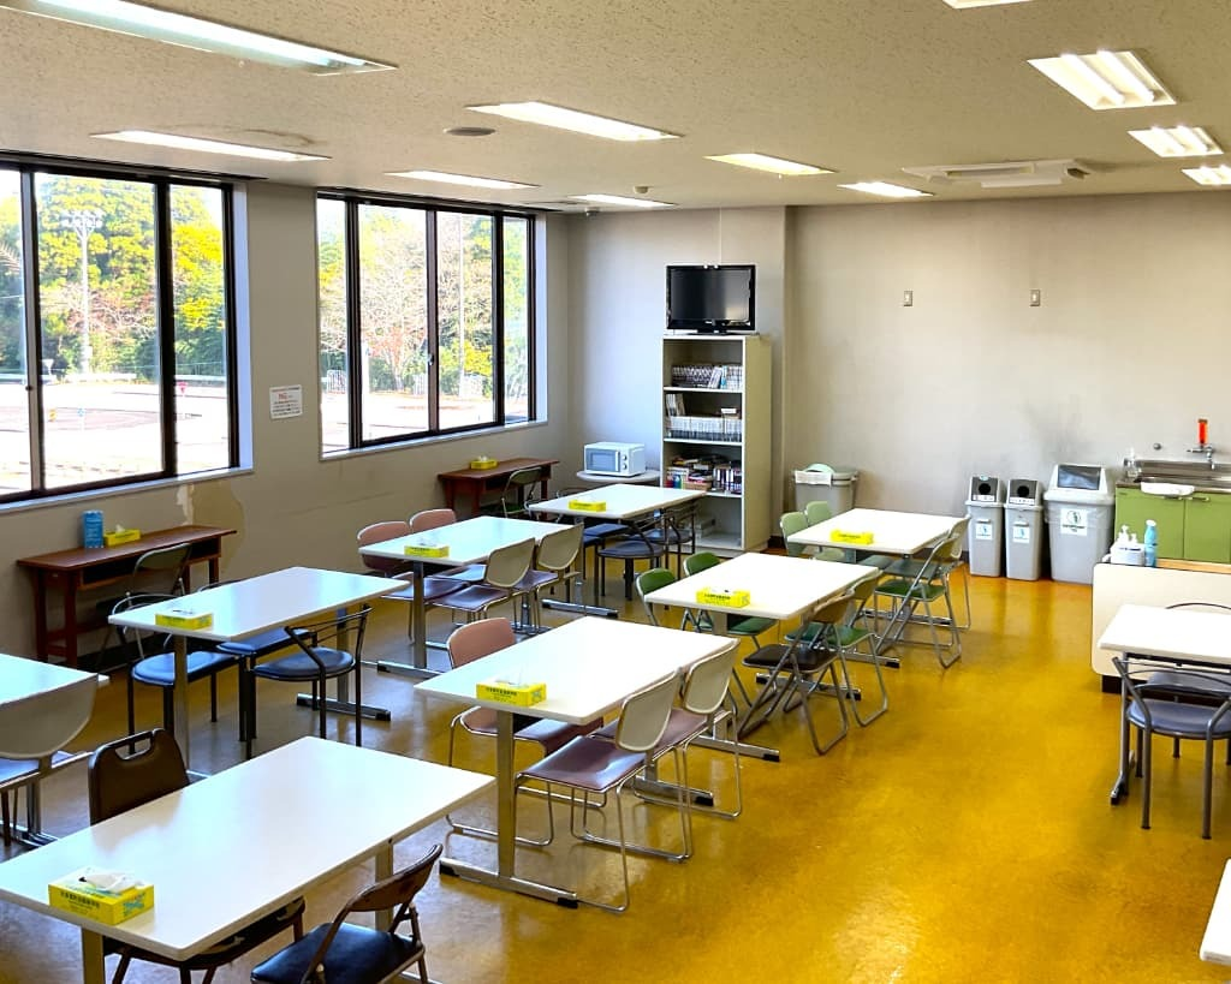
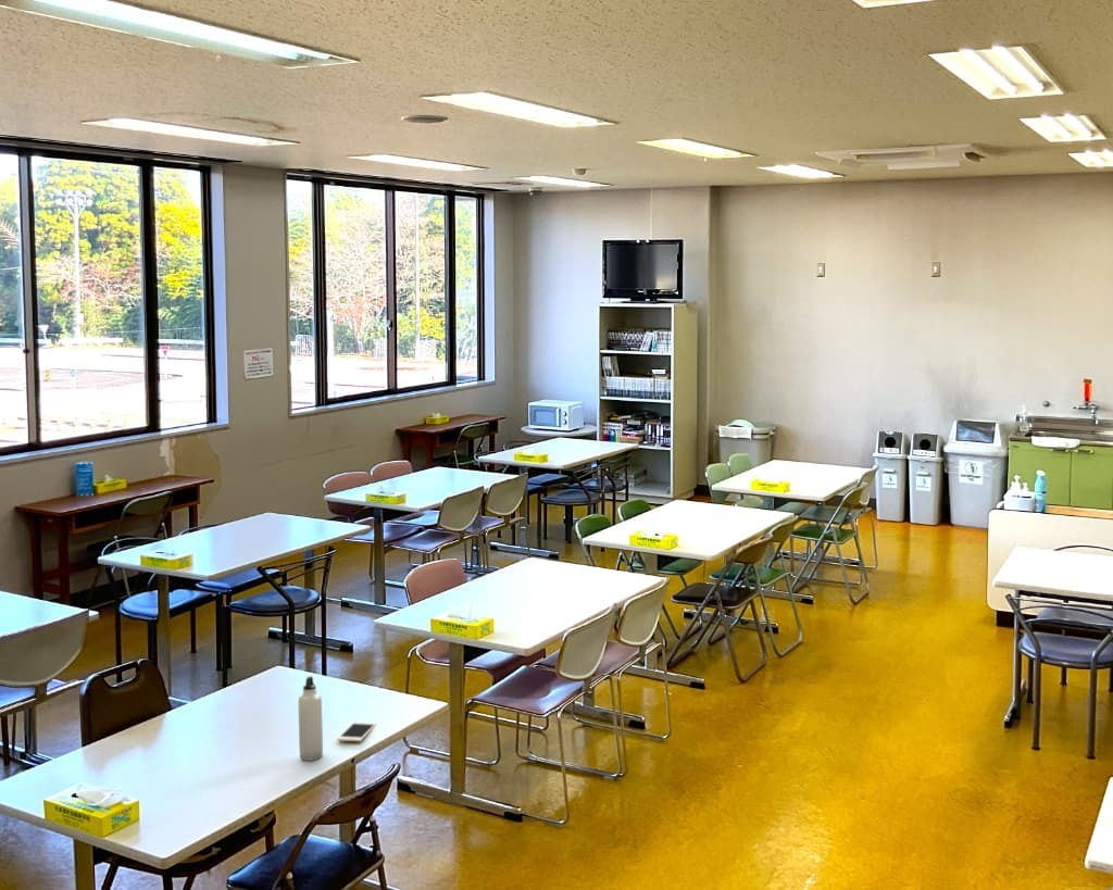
+ water bottle (310, 716)
+ cell phone (357, 731)
